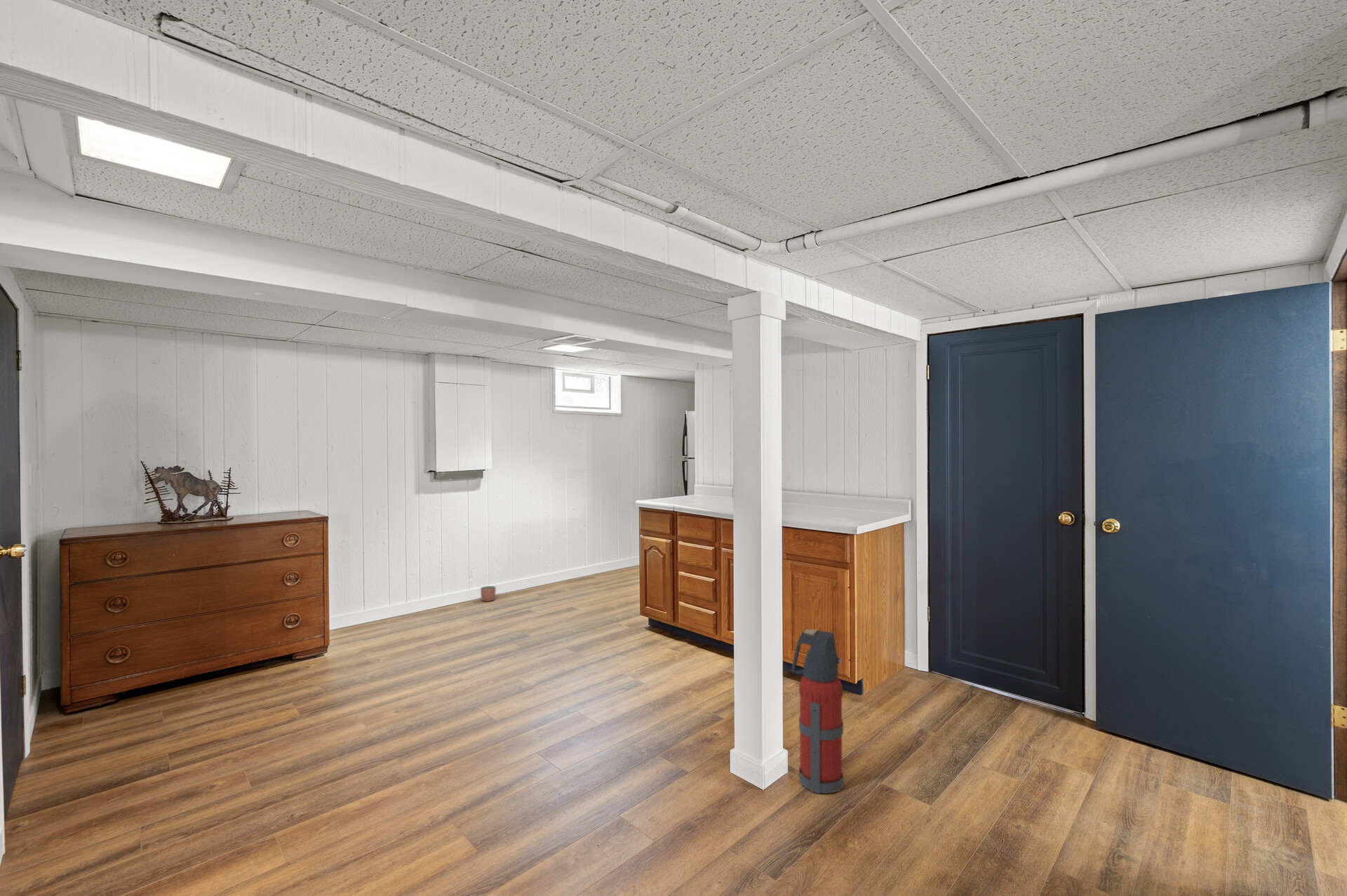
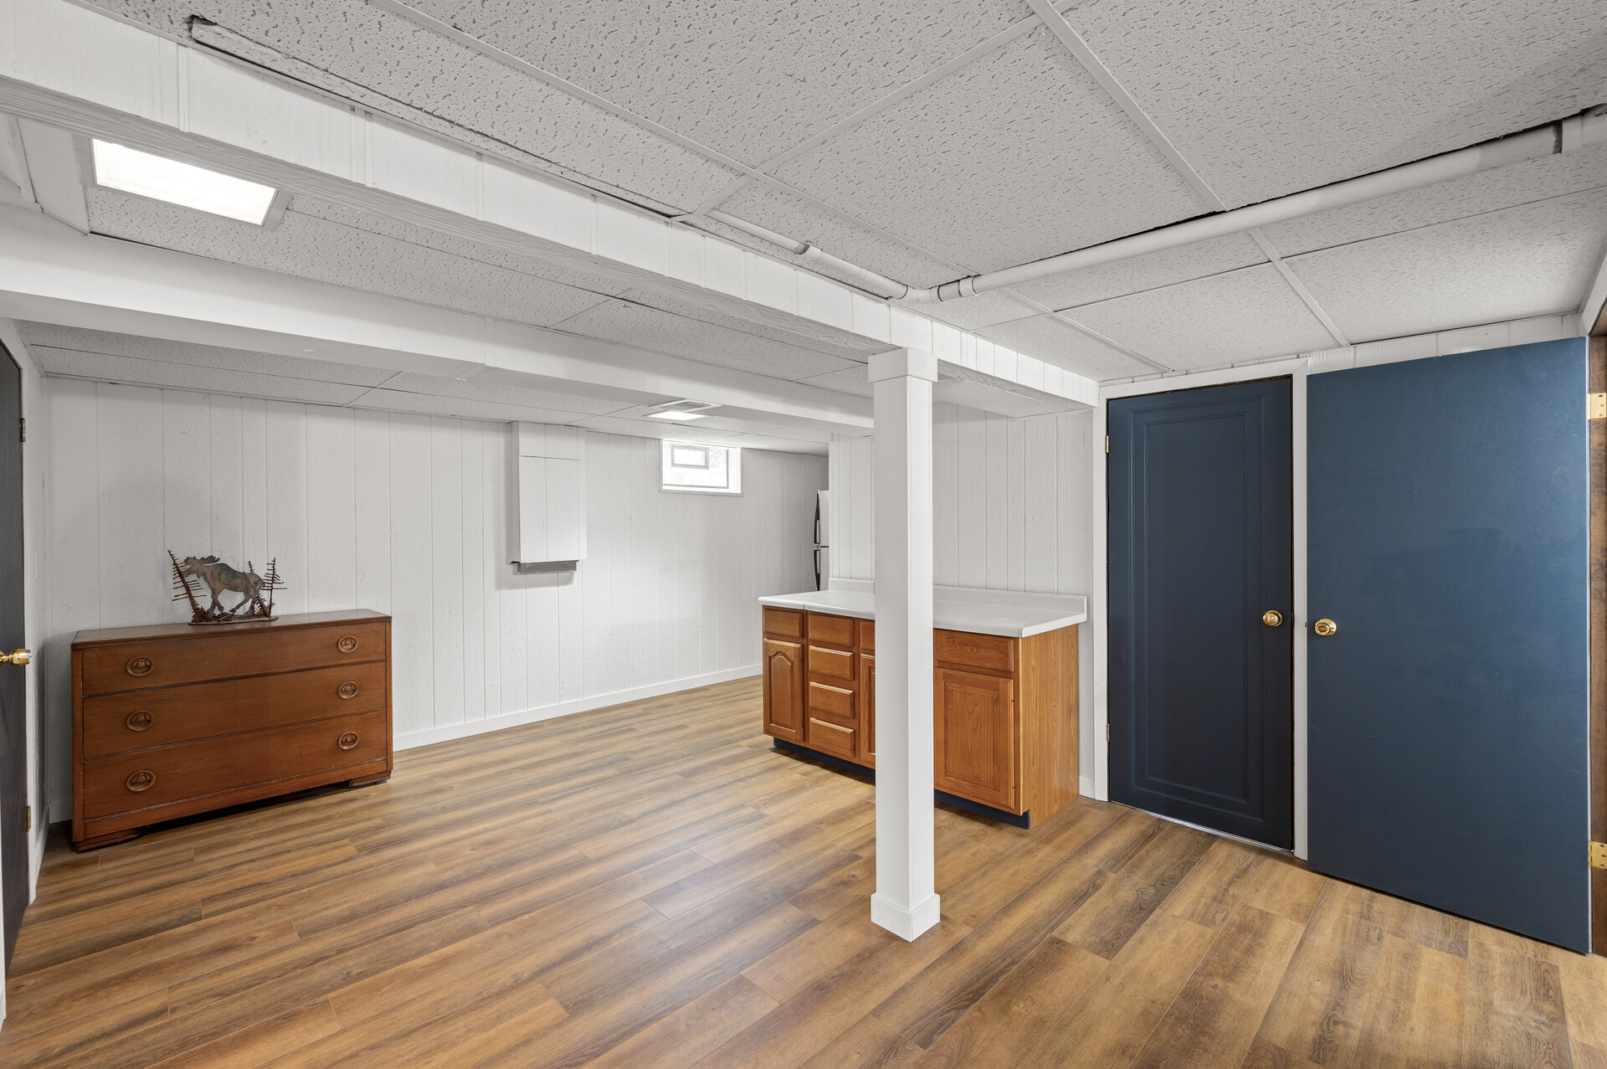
- fire extinguisher (817, 706)
- planter (488, 594)
